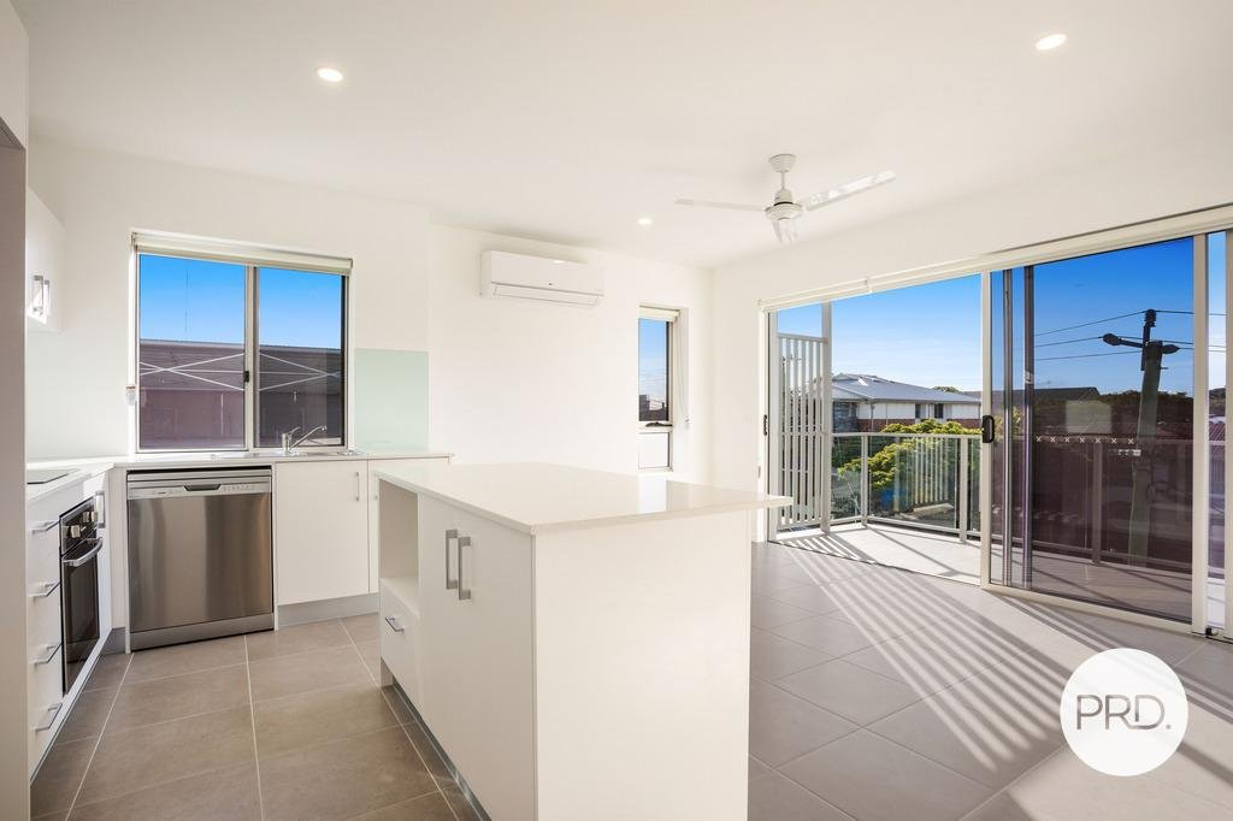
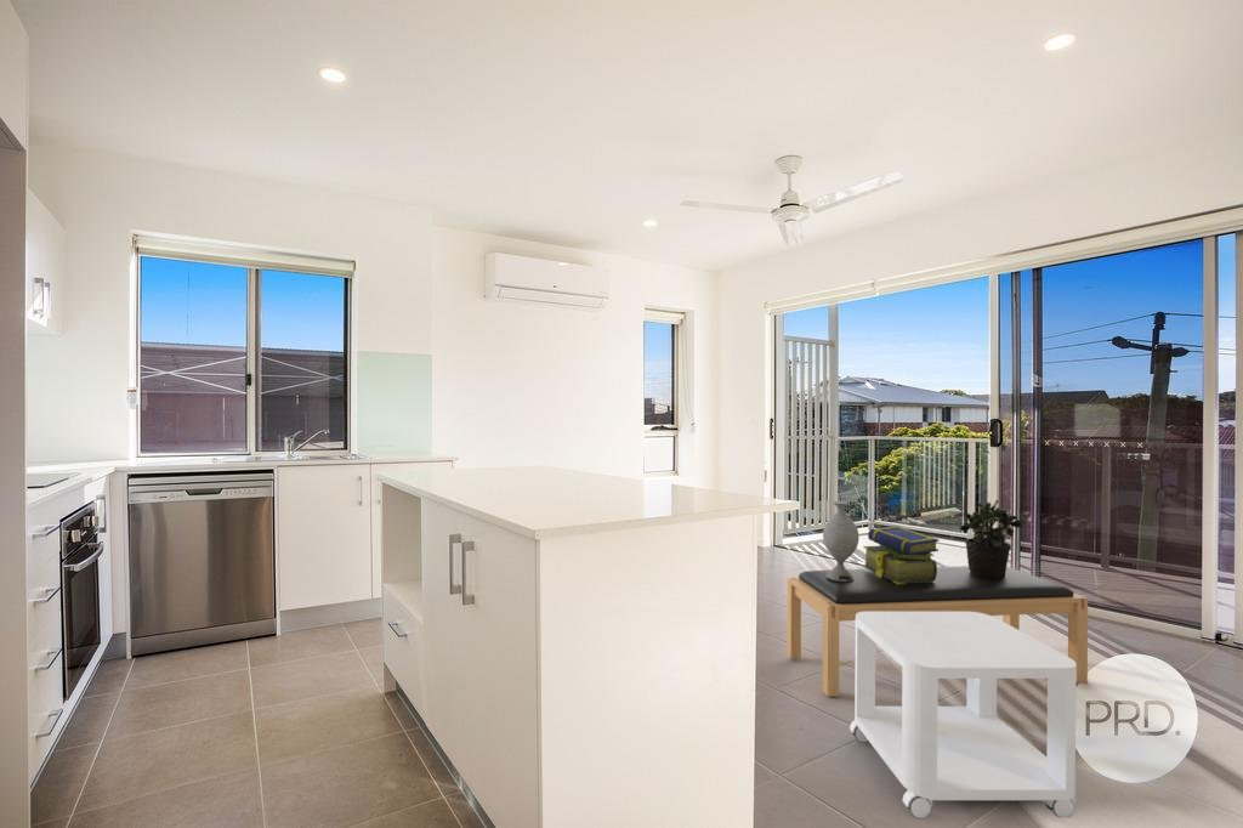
+ potted plant (991, 537)
+ decorative vase (840, 539)
+ stack of books (901, 552)
+ side table (952, 707)
+ bench (929, 611)
